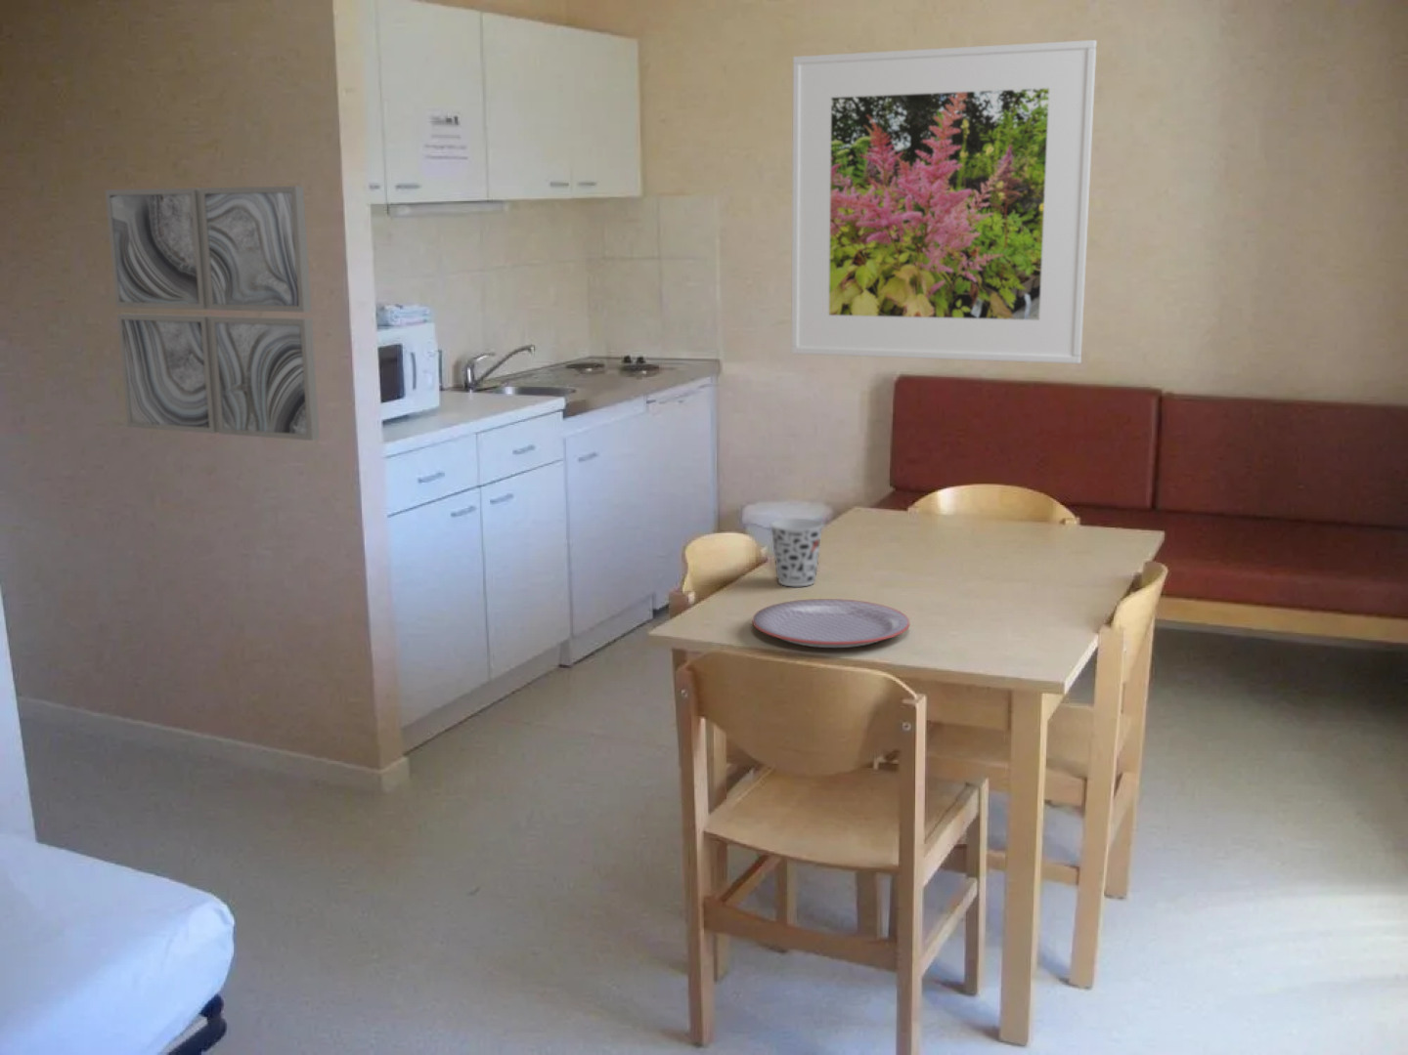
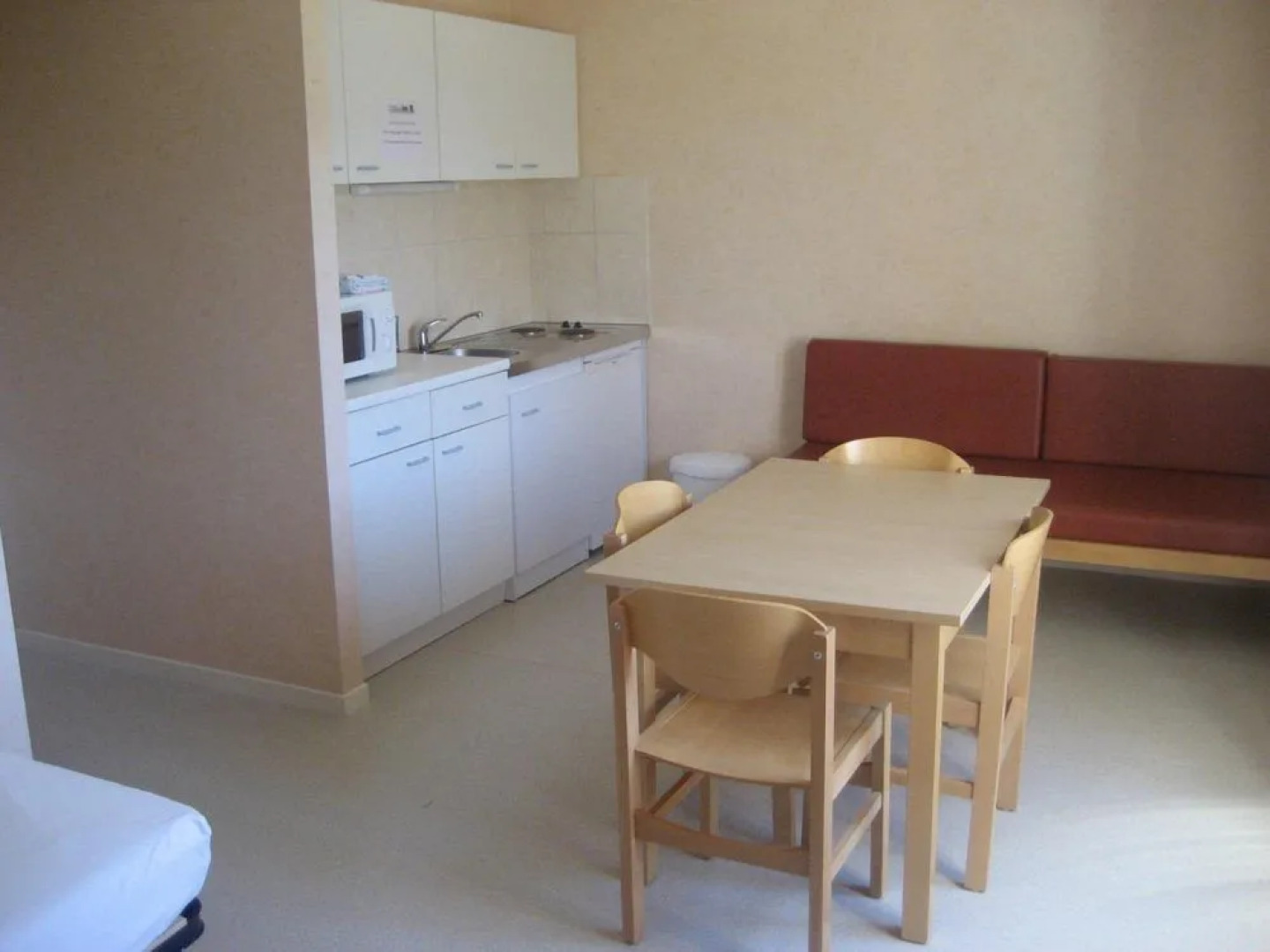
- plate (830, 625)
- cup (796, 553)
- wall art (211, 316)
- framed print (933, 207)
